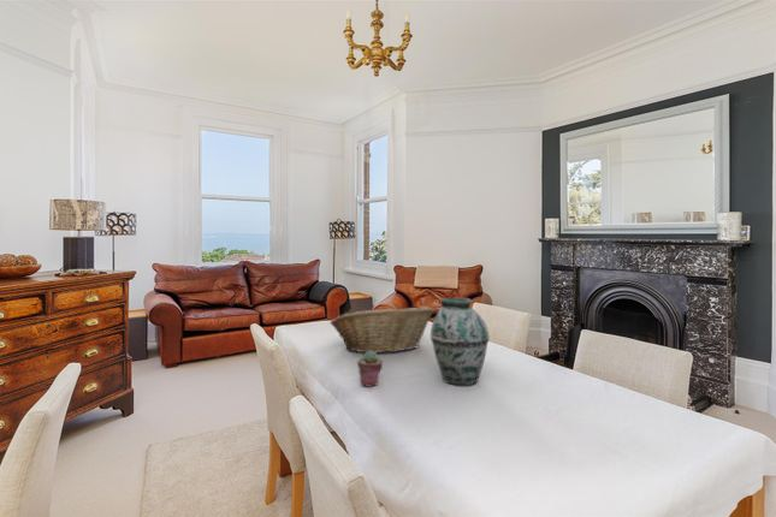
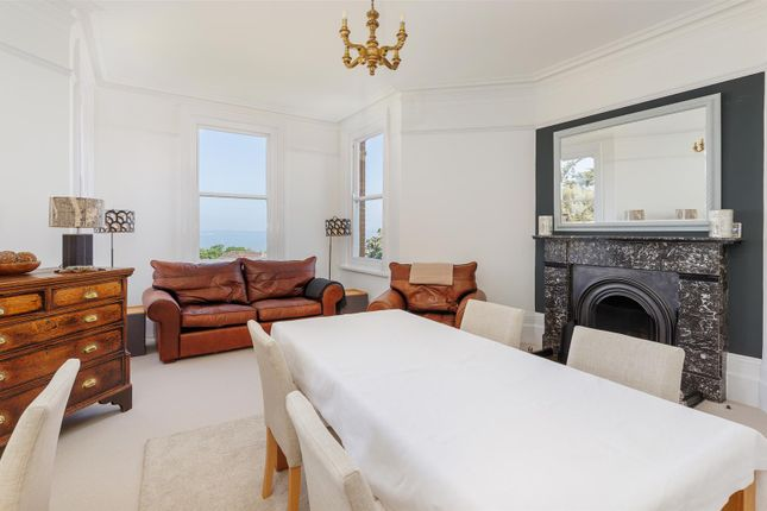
- vase (458, 339)
- potted succulent (369, 367)
- fruit basket (383, 325)
